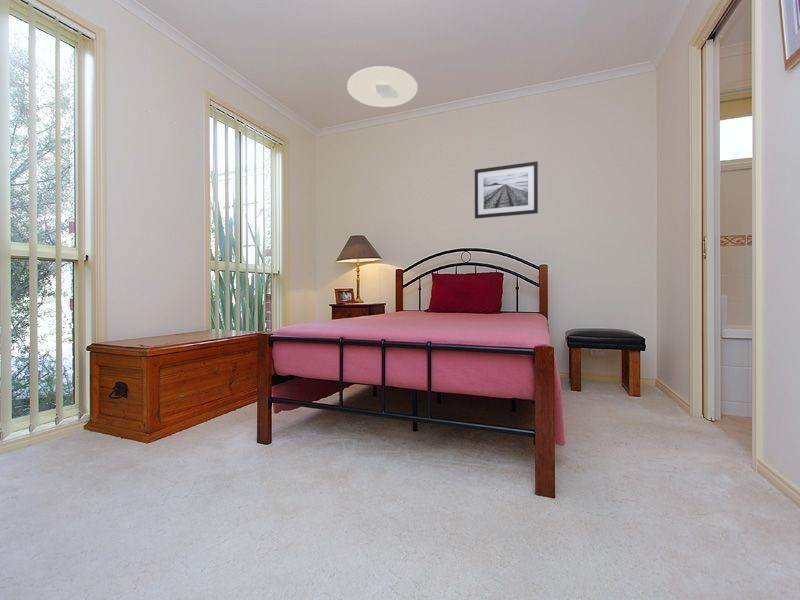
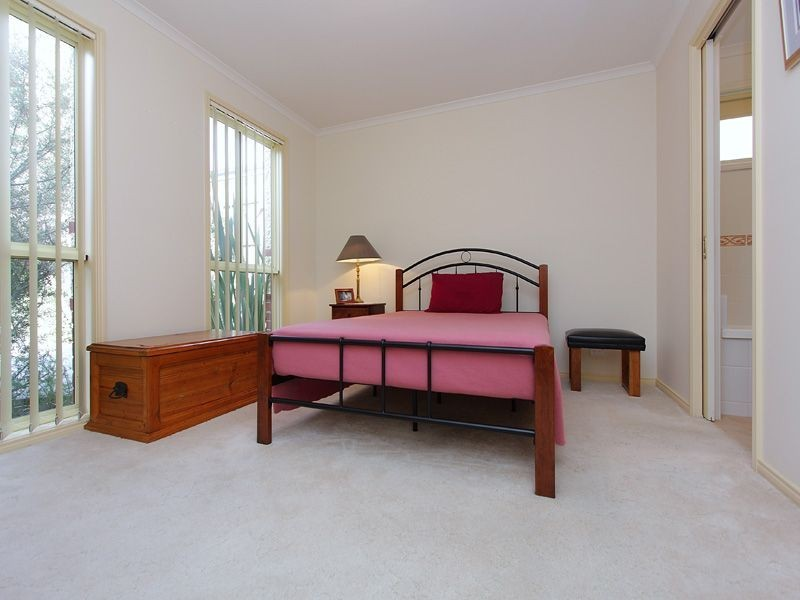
- wall art (505, 190)
- ceiling light (382, 85)
